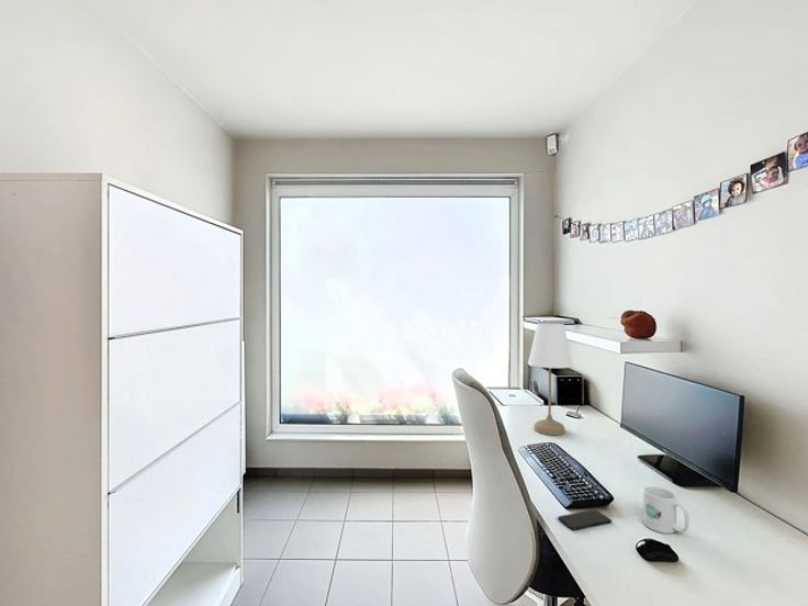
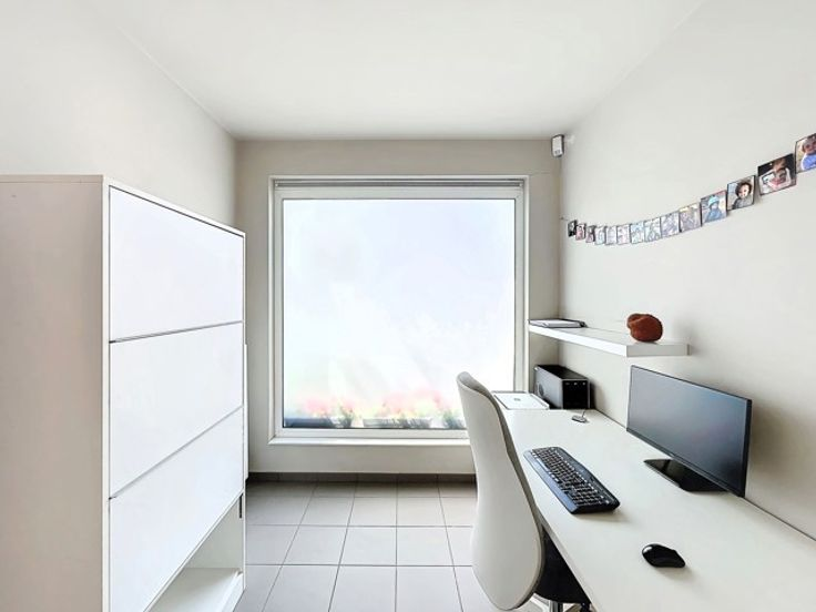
- smartphone (584, 518)
- desk lamp (549, 377)
- mug (665, 512)
